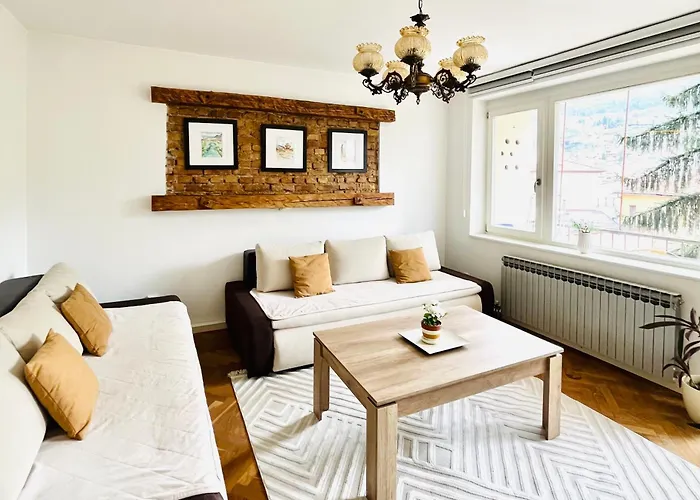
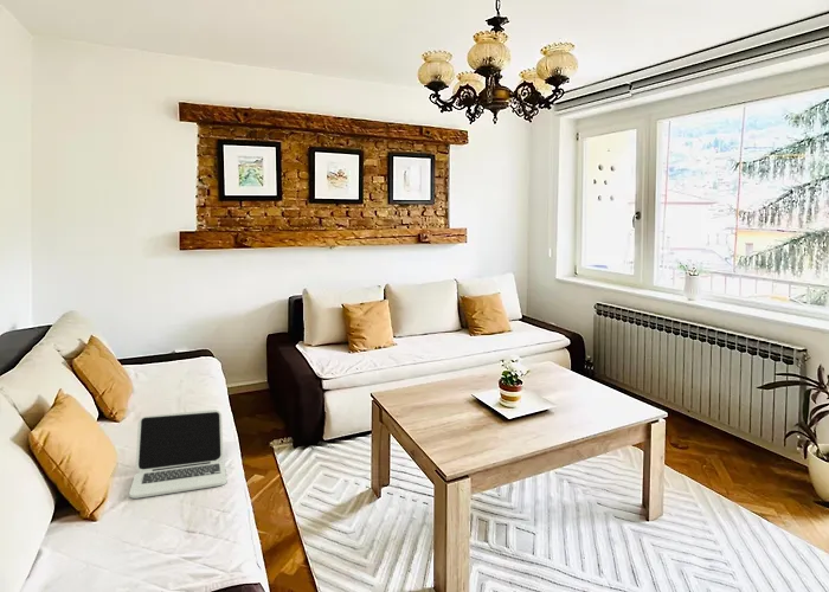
+ laptop (180, 449)
